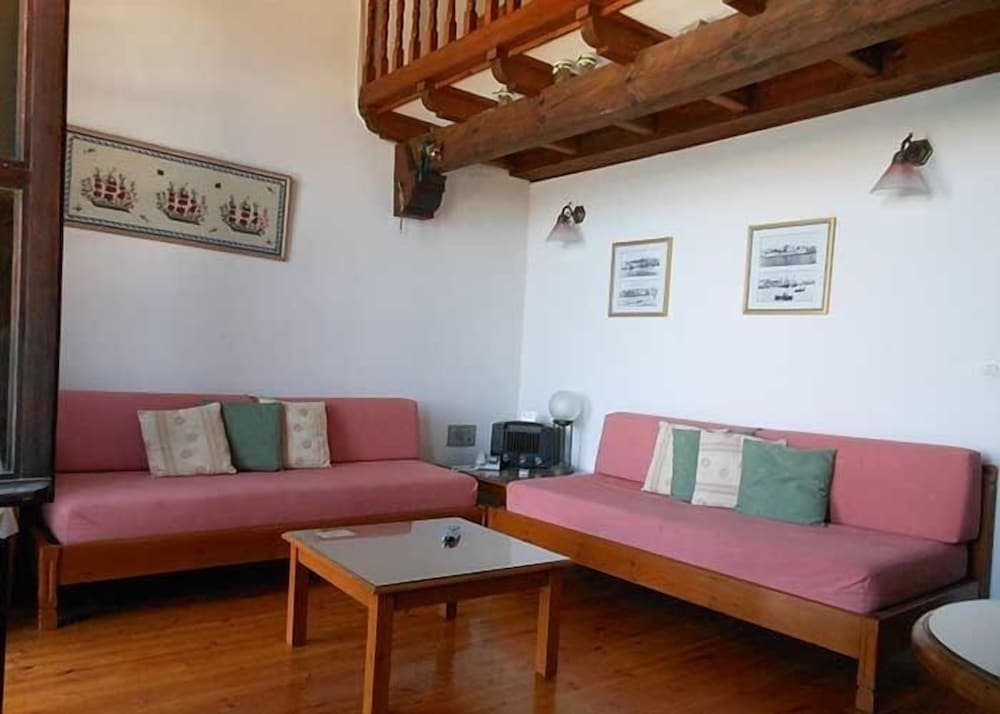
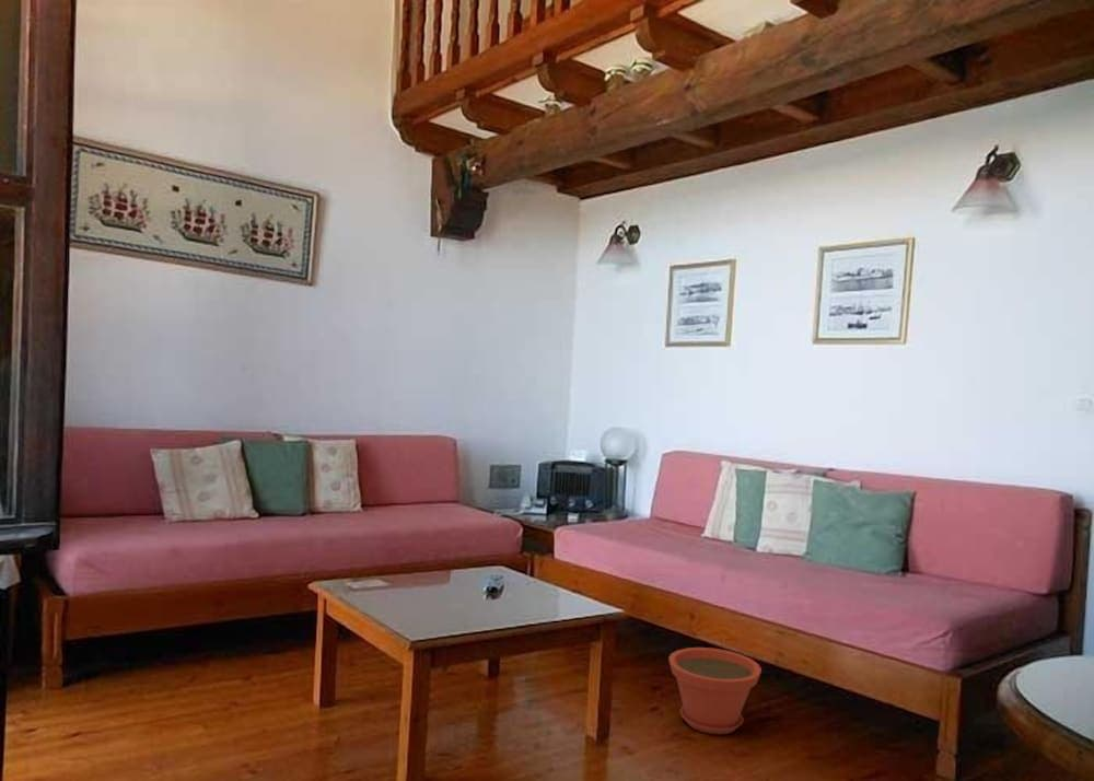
+ plant pot (712, 693)
